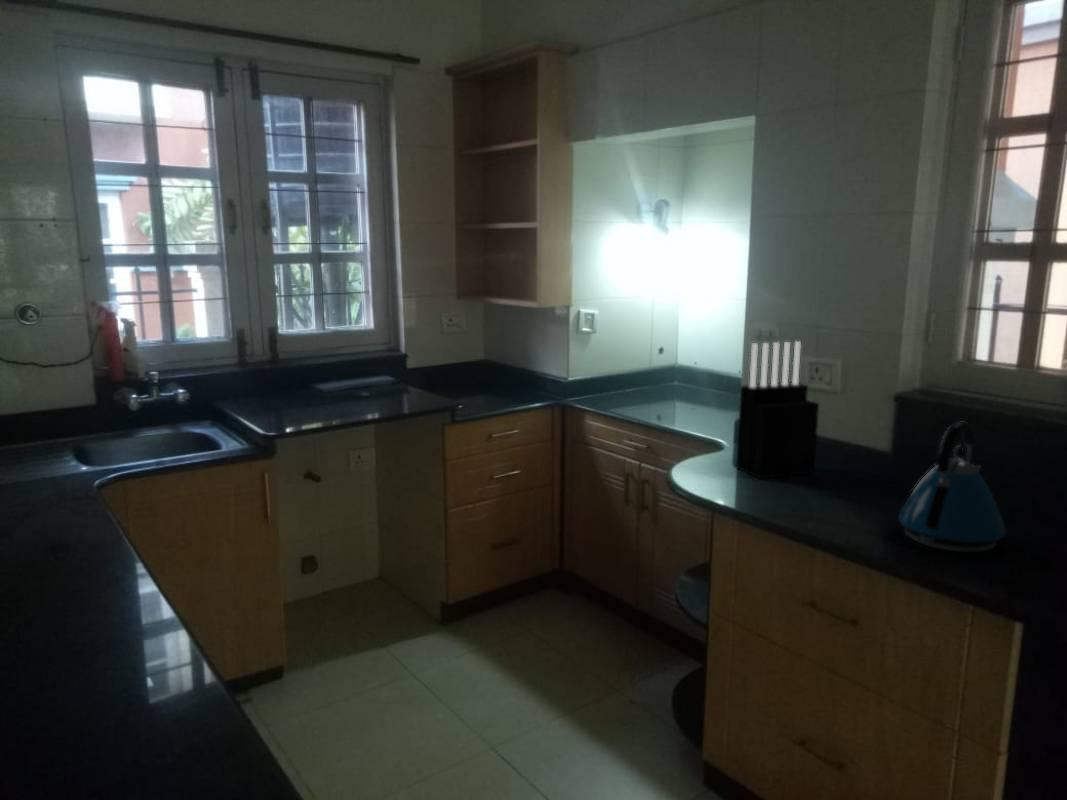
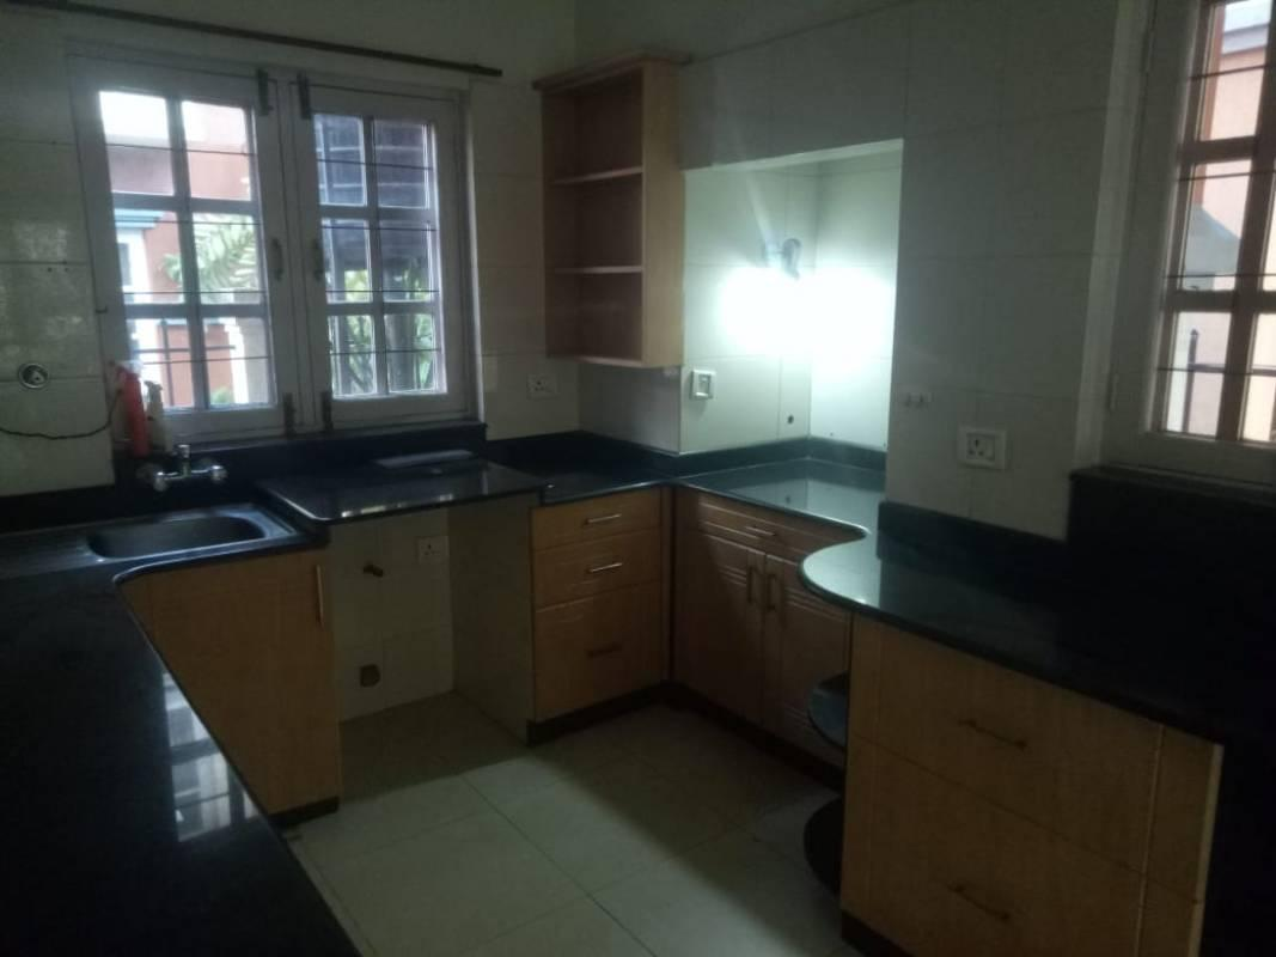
- knife block (781, 409)
- kettle (953, 481)
